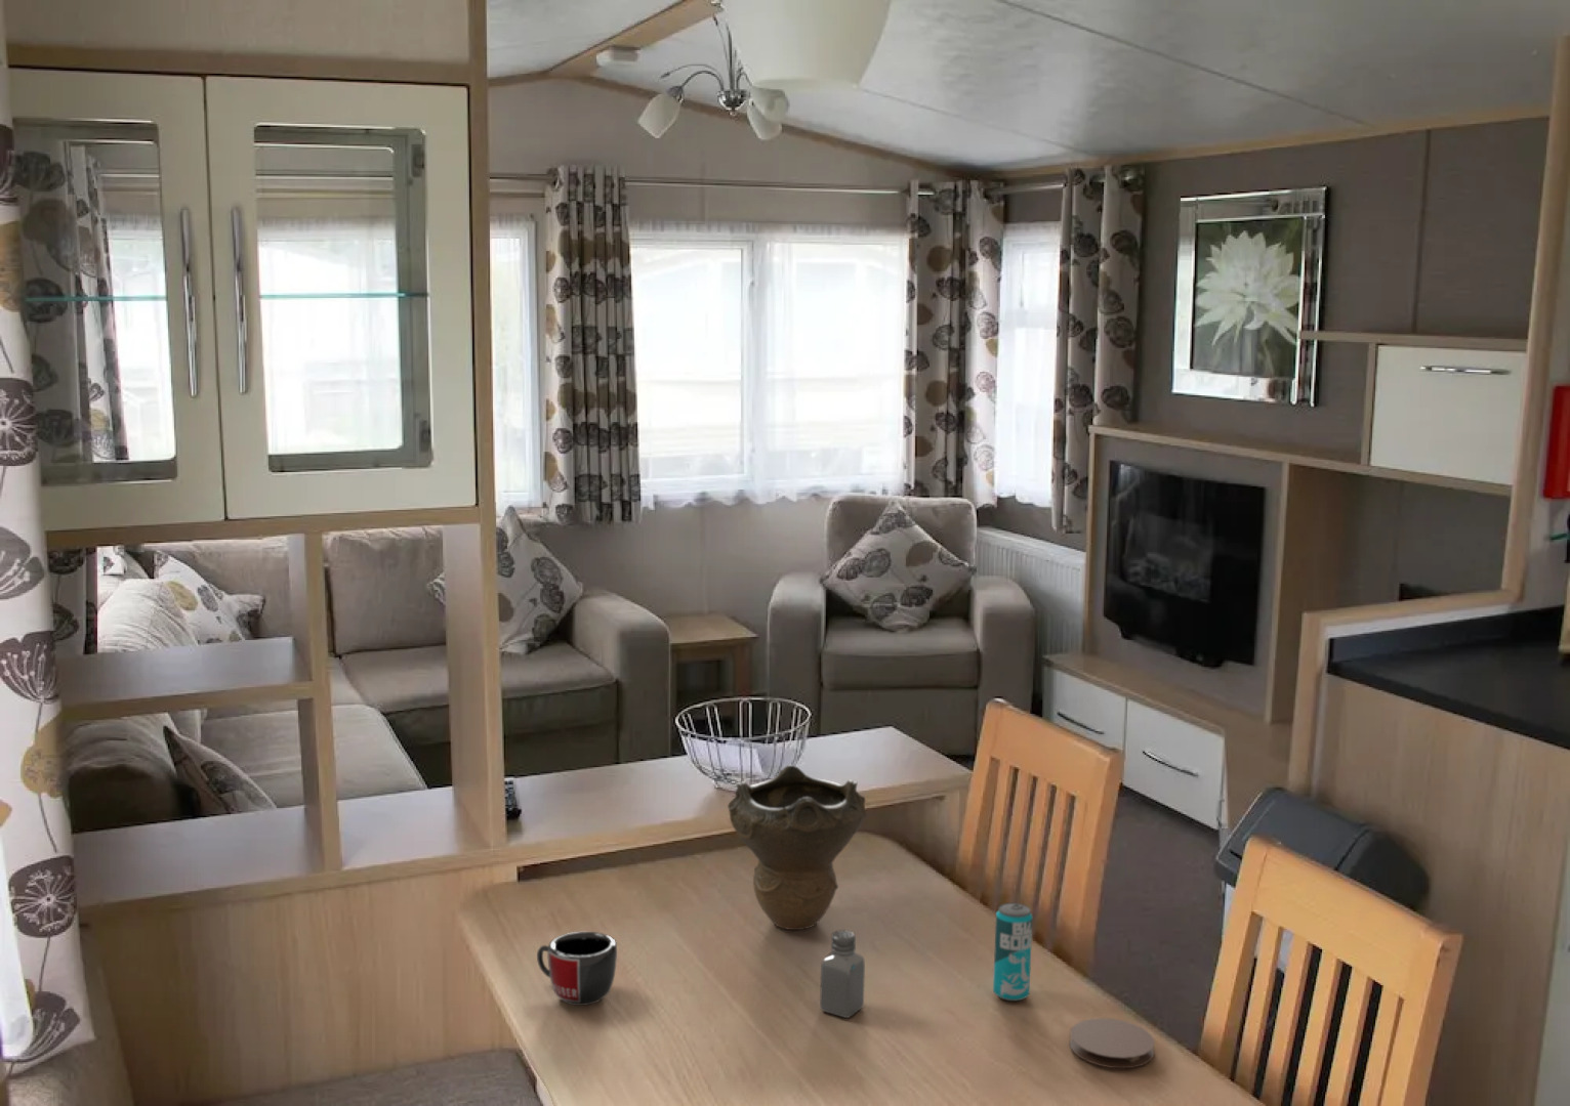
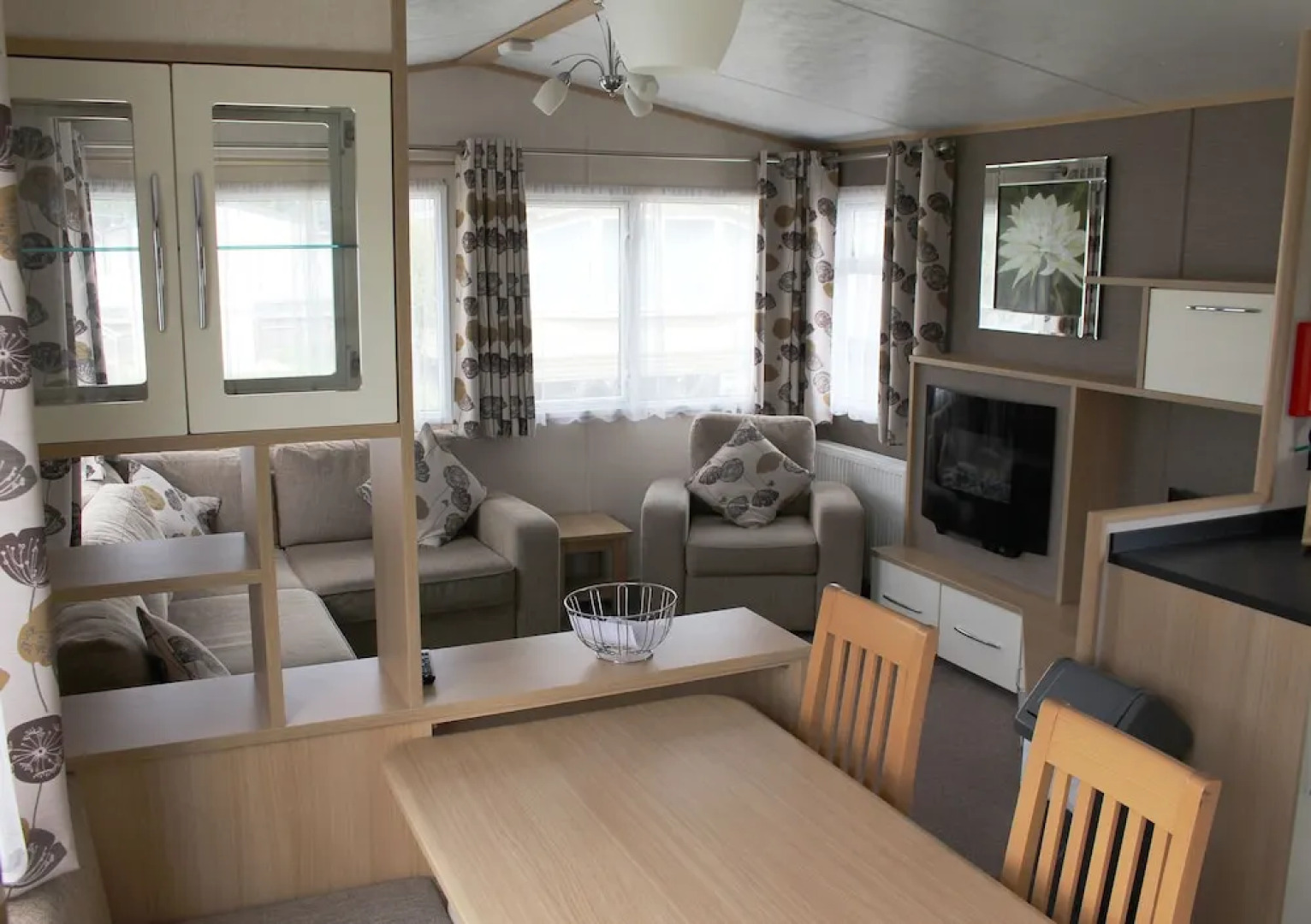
- mug (572, 967)
- coaster (1111, 1043)
- saltshaker (842, 971)
- beverage can (1012, 950)
- decorative bowl (796, 851)
